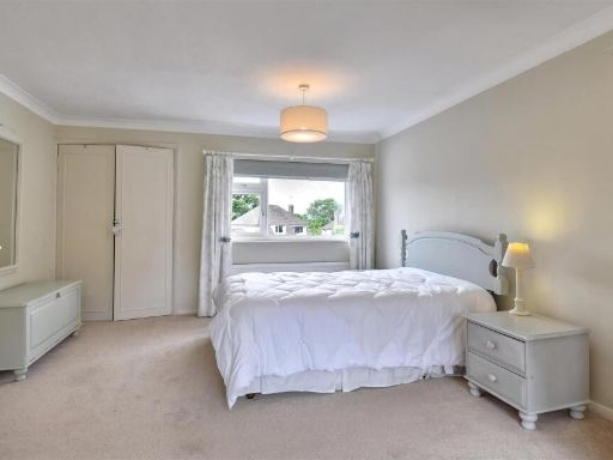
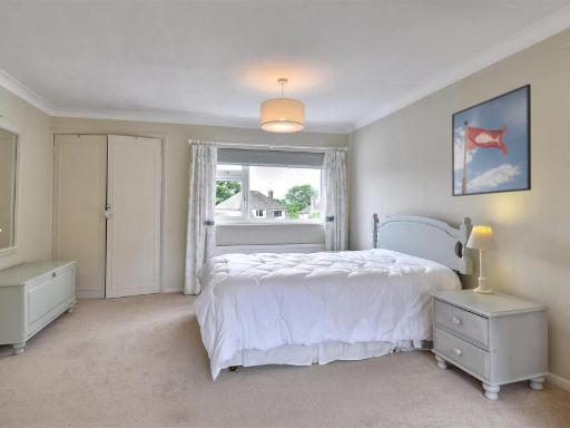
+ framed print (485, 147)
